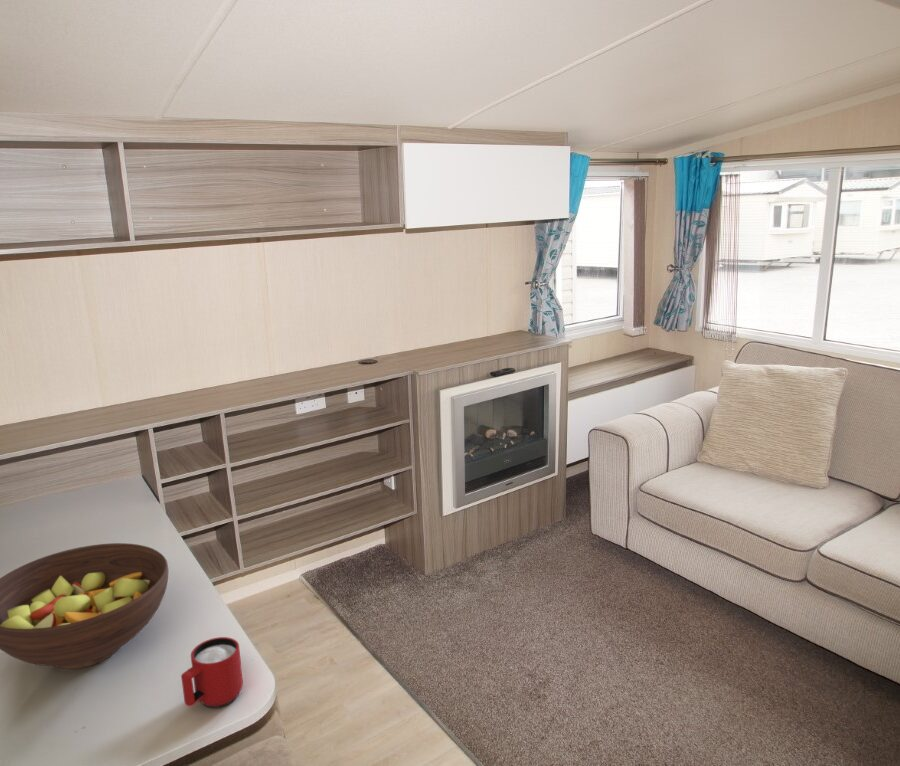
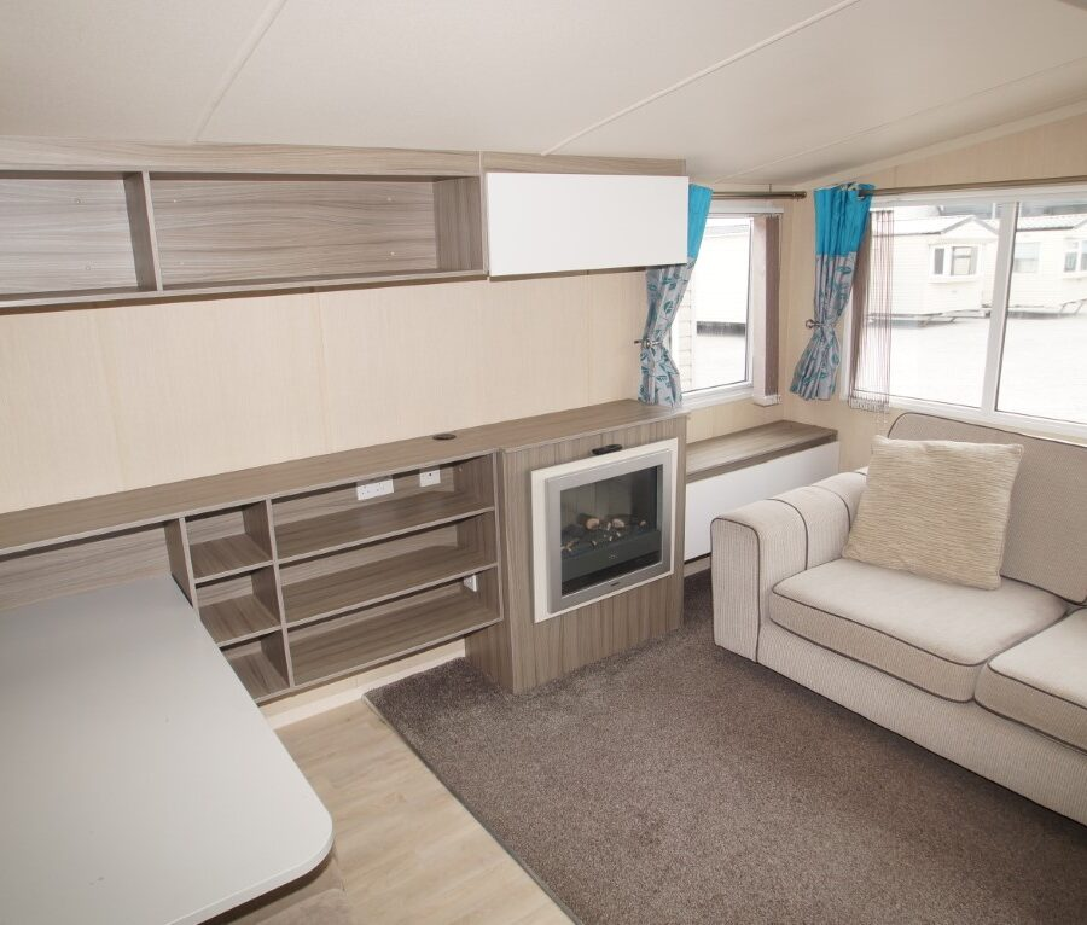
- fruit bowl (82, 616)
- mug (211, 678)
